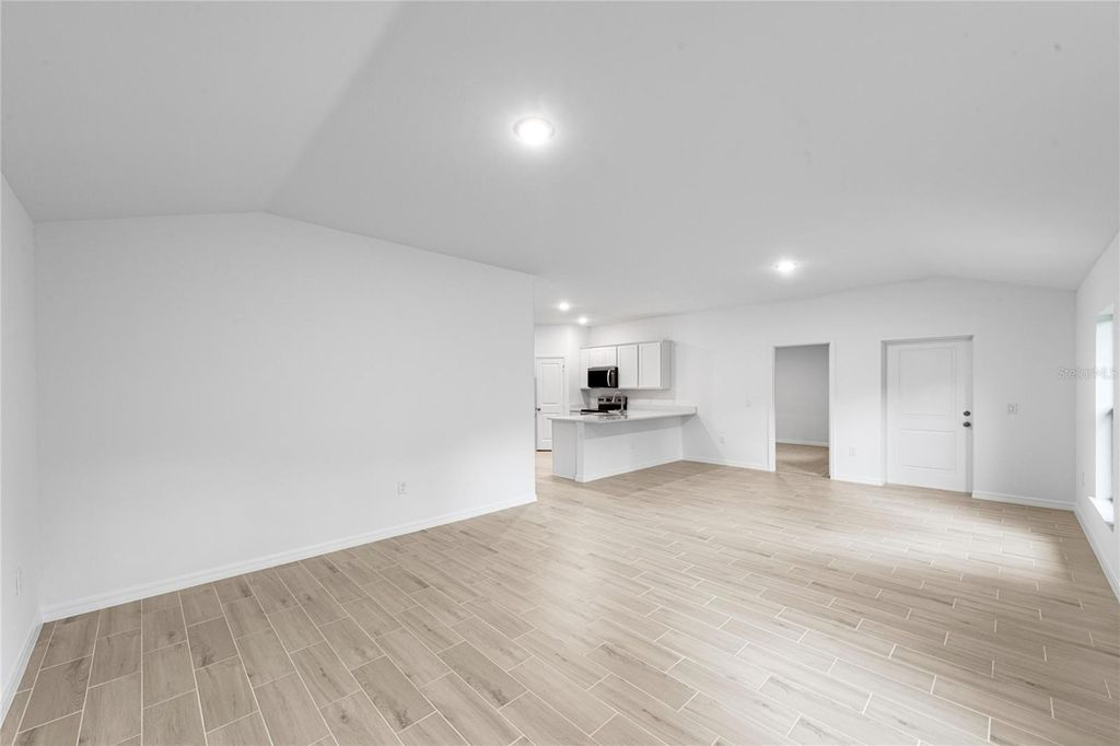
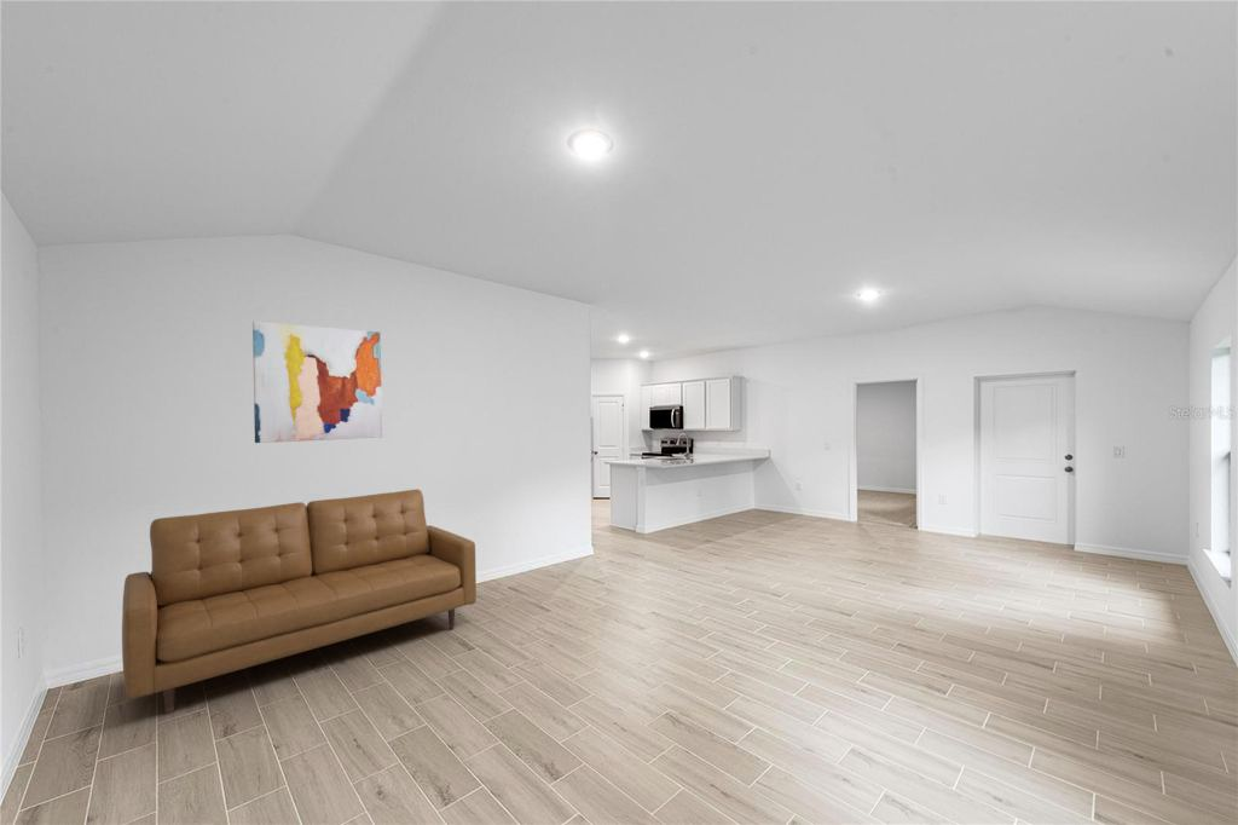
+ wall art (322, 383)
+ sofa (318, 577)
